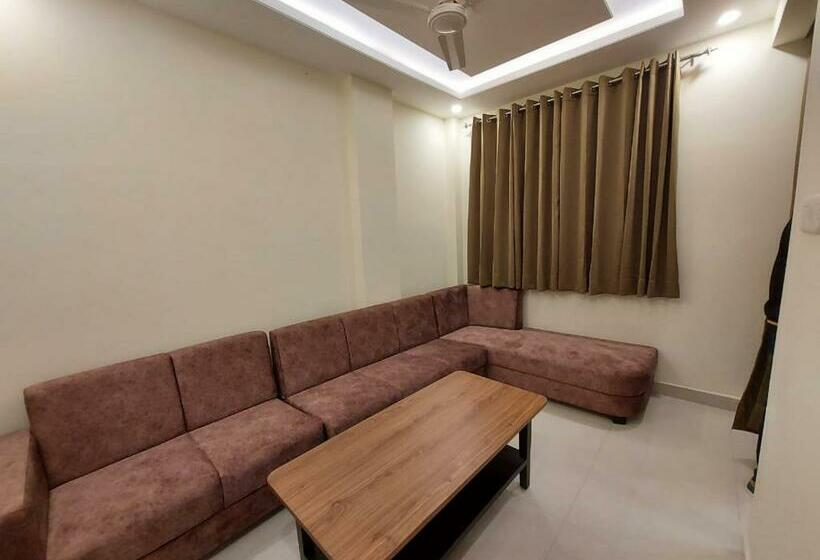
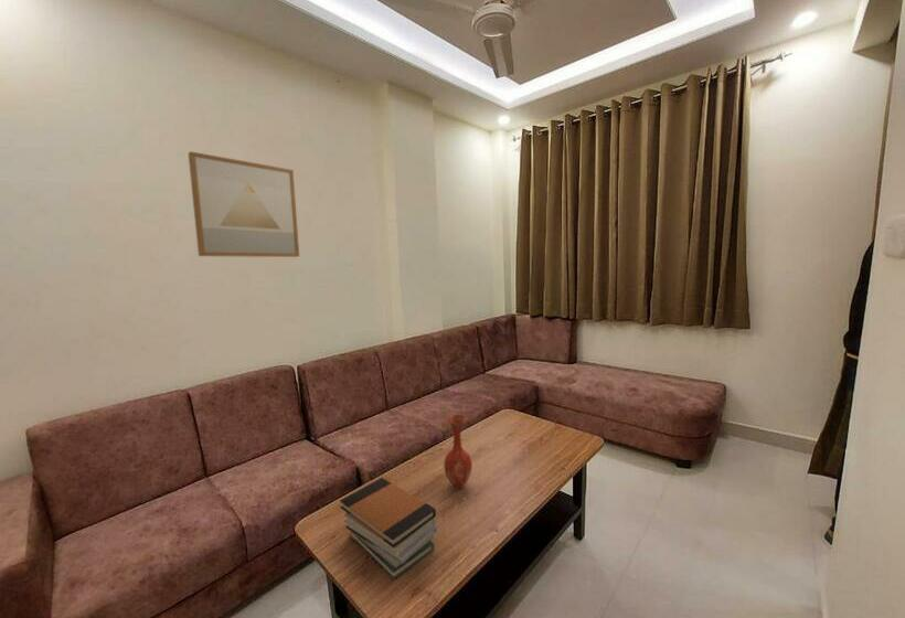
+ vase (457, 452)
+ book stack (388, 523)
+ wall art (248, 210)
